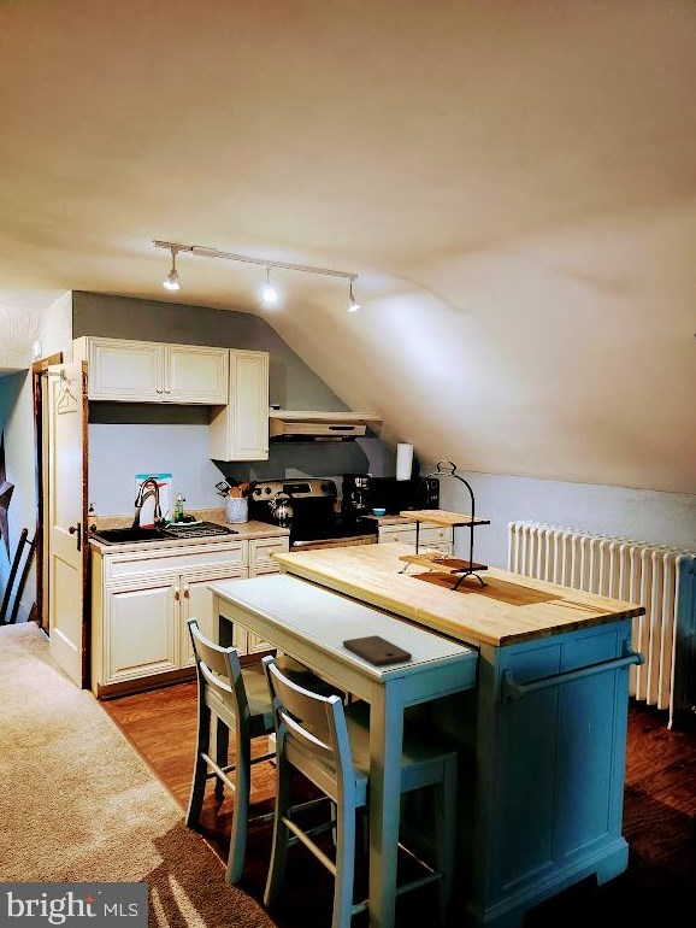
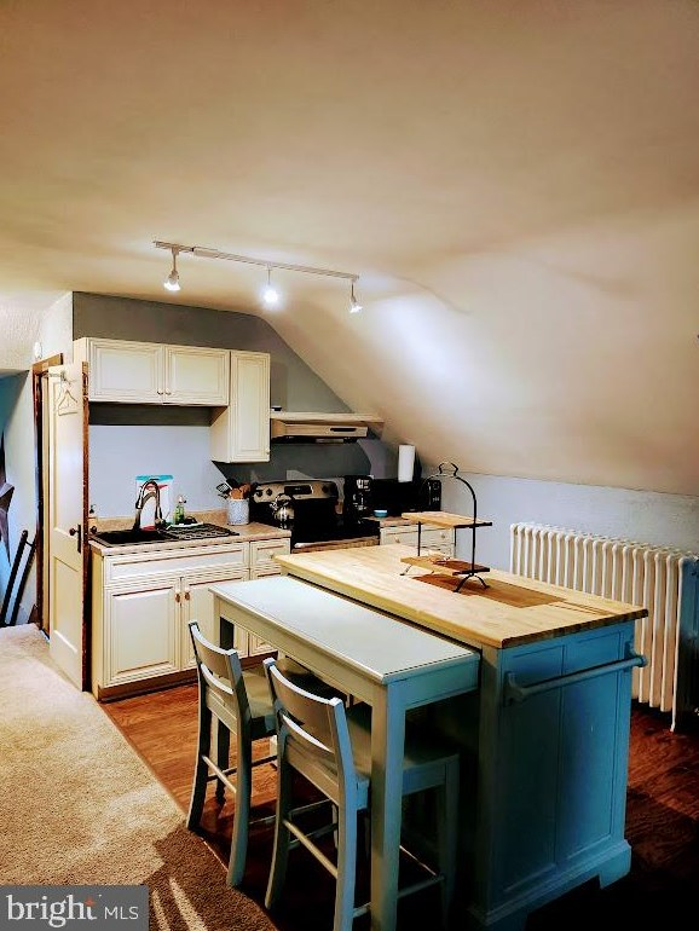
- cutting board (376, 648)
